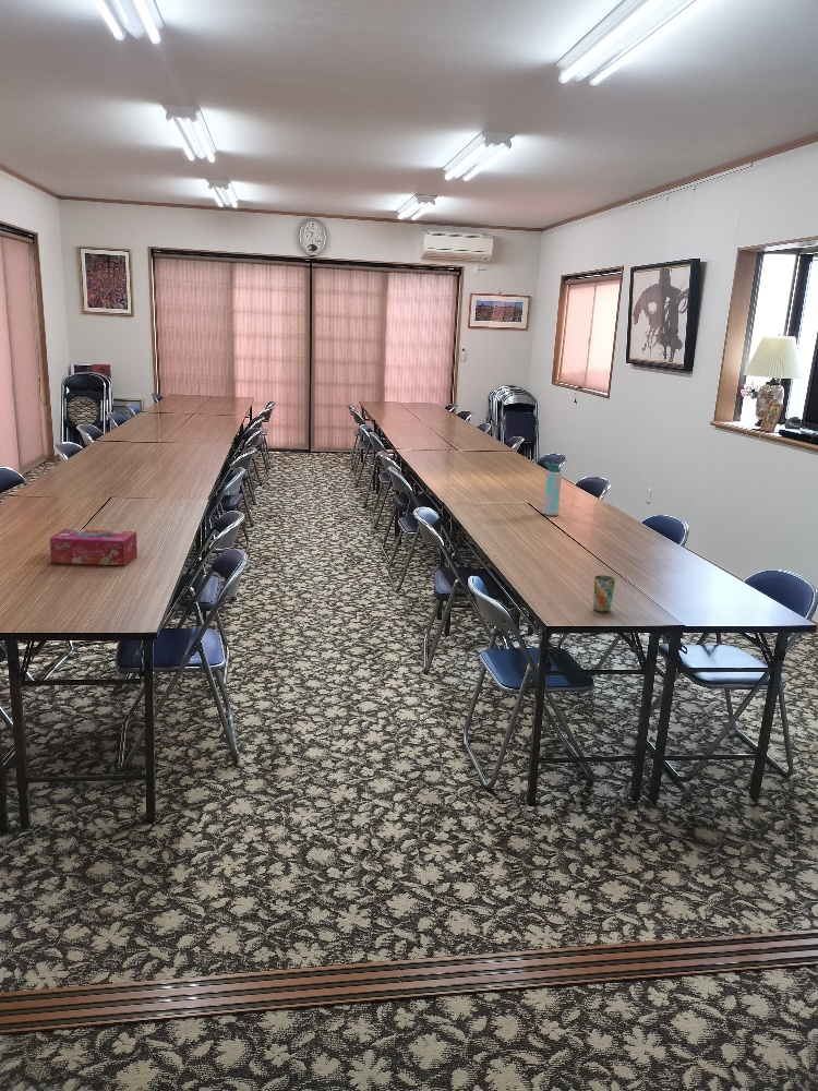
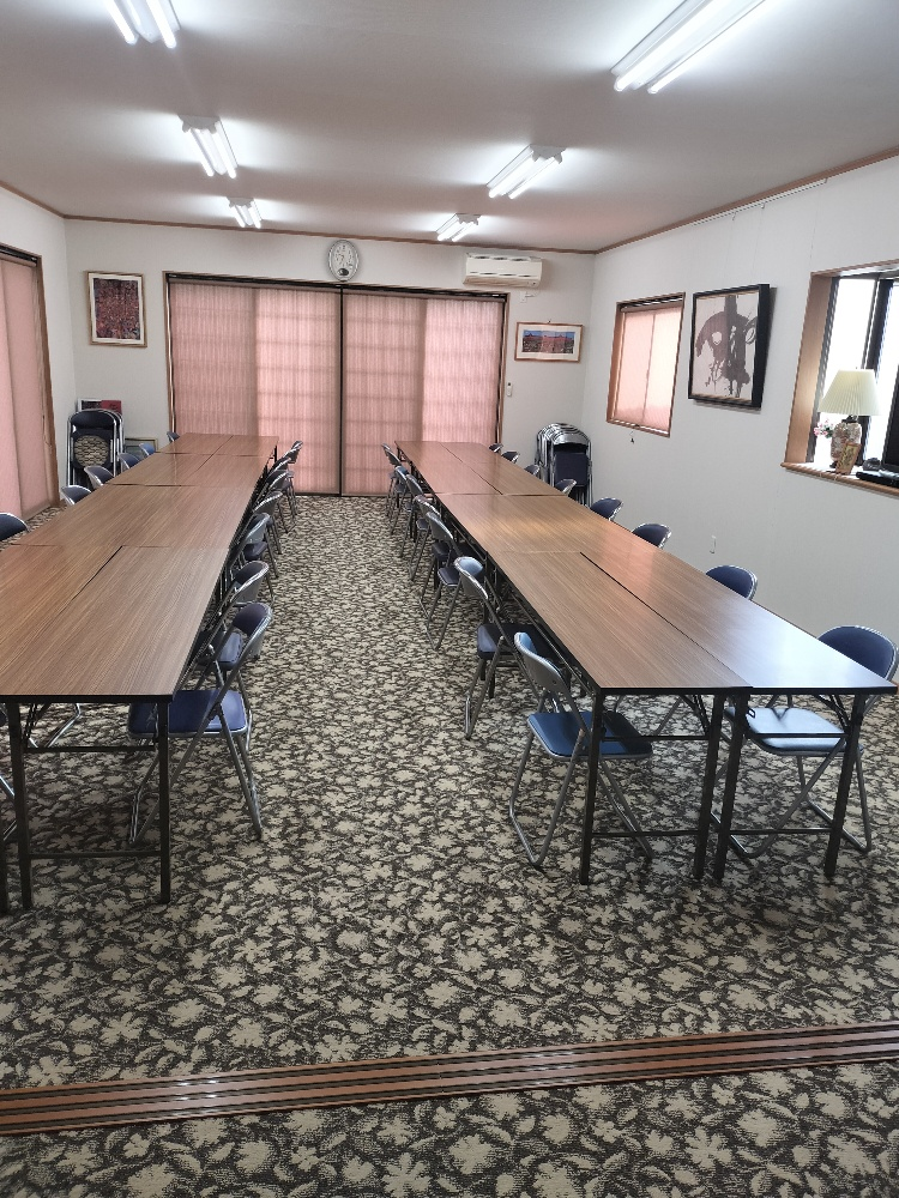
- cup (603, 594)
- tissue box (94, 547)
- water bottle (551, 489)
